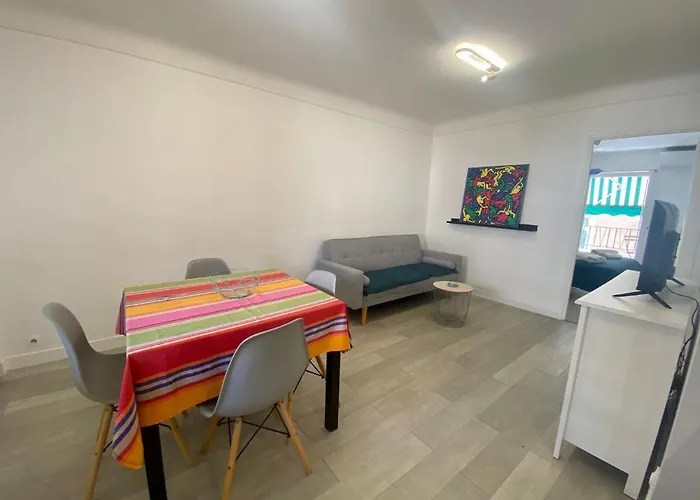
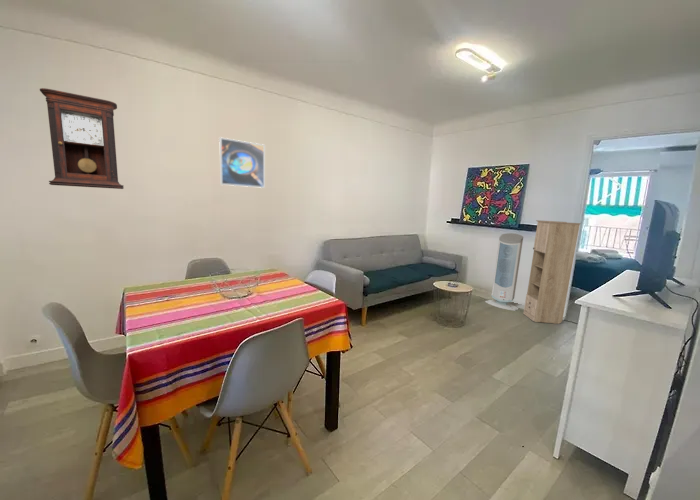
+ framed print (243, 164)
+ pendulum clock (84, 143)
+ air purifier (506, 270)
+ storage cabinet (549, 271)
